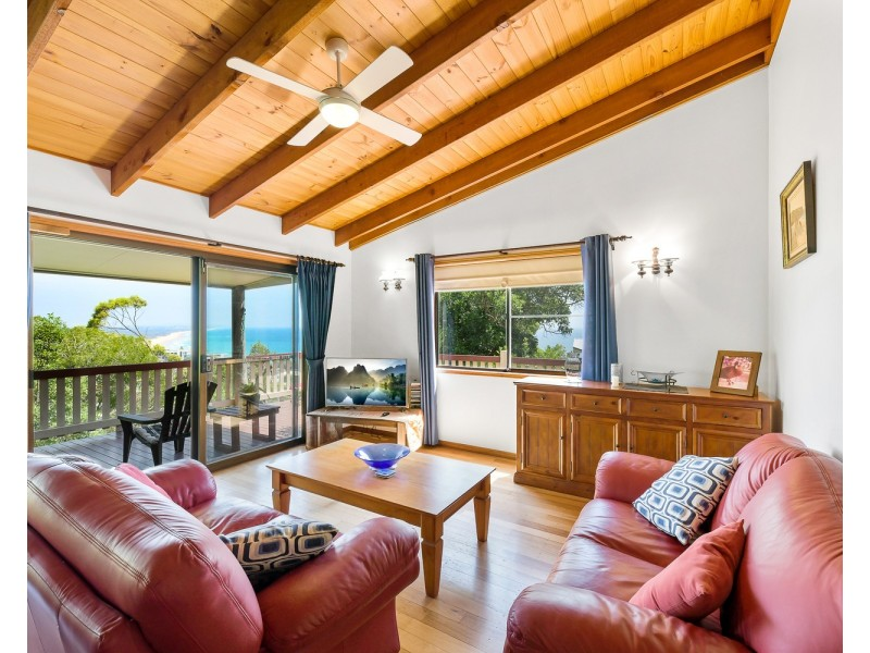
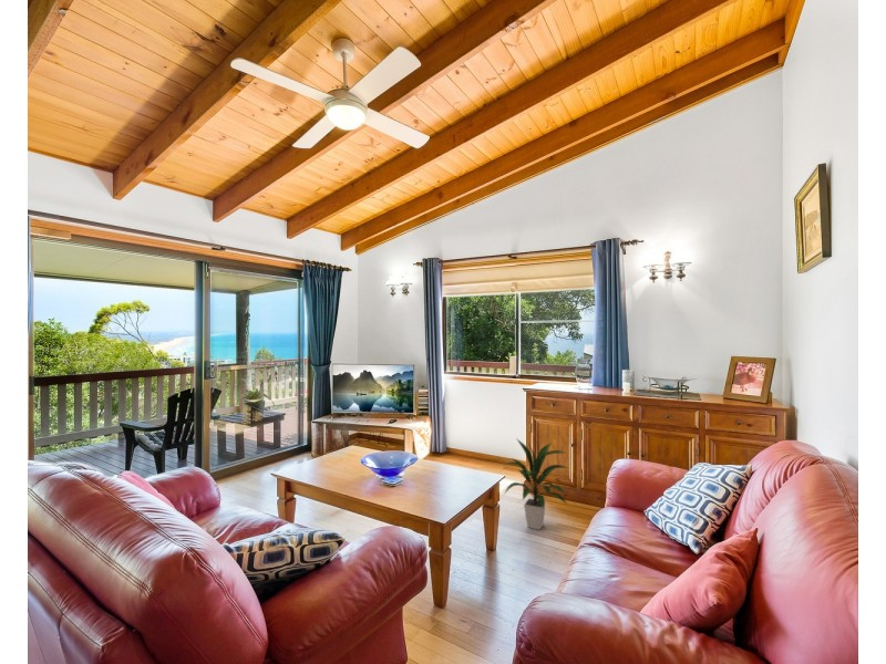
+ indoor plant (537, 481)
